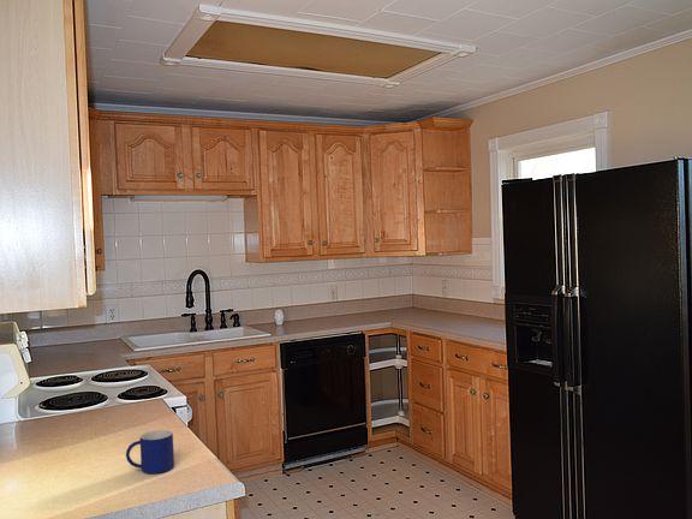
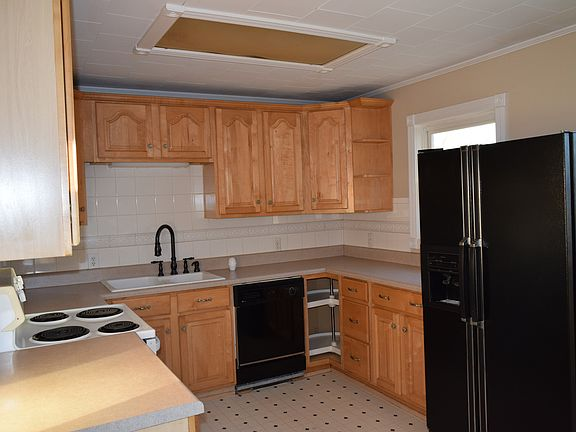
- mug (149, 452)
